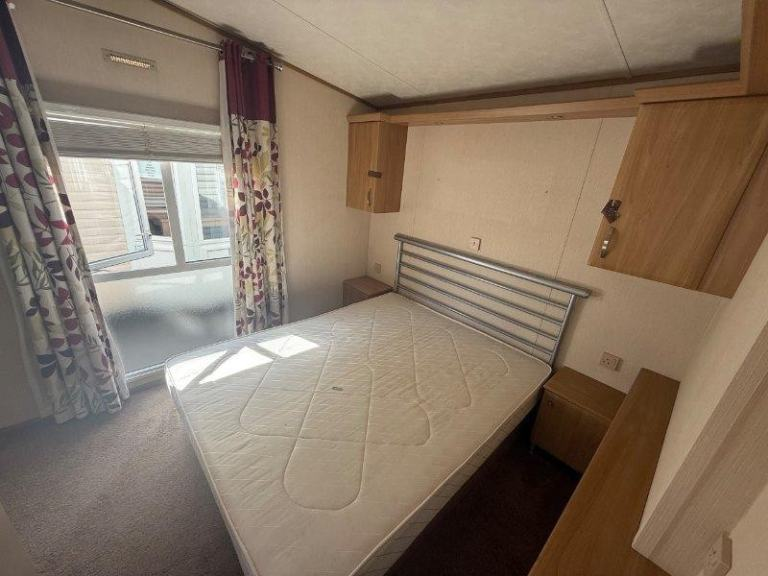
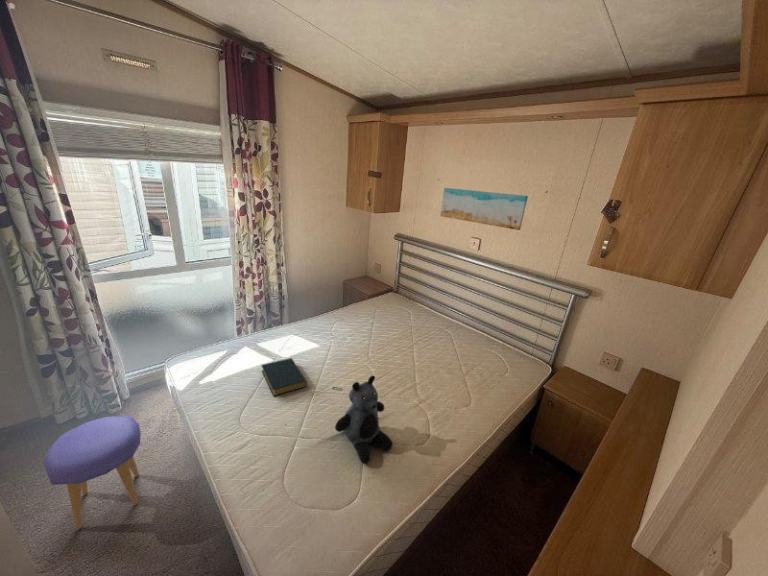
+ teddy bear (367, 415)
+ stool (102, 469)
+ wall art (479, 207)
+ hardback book (283, 375)
